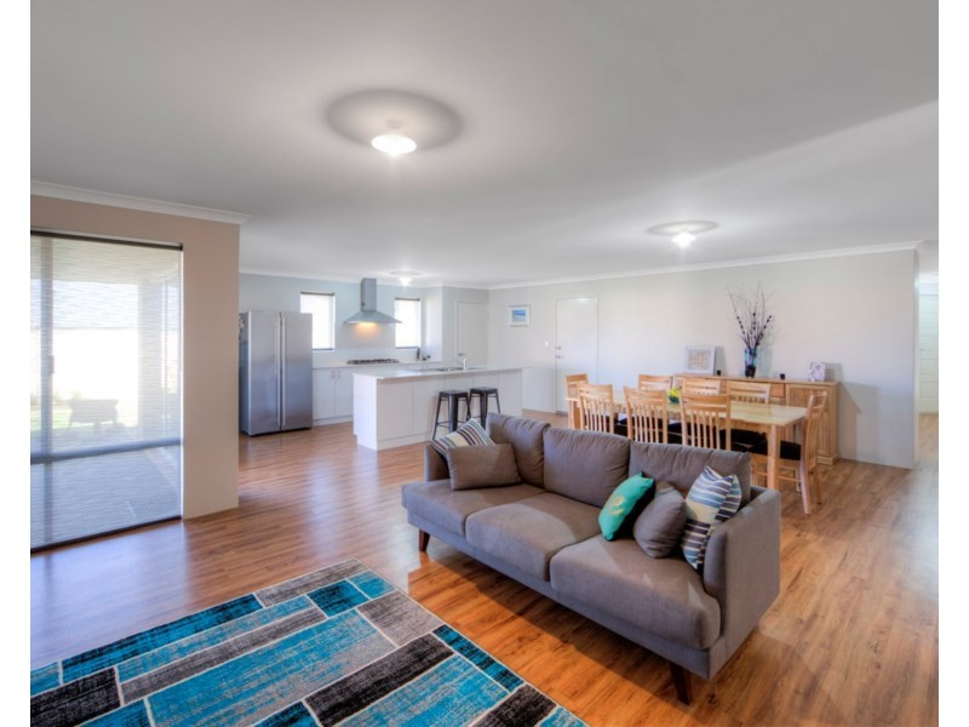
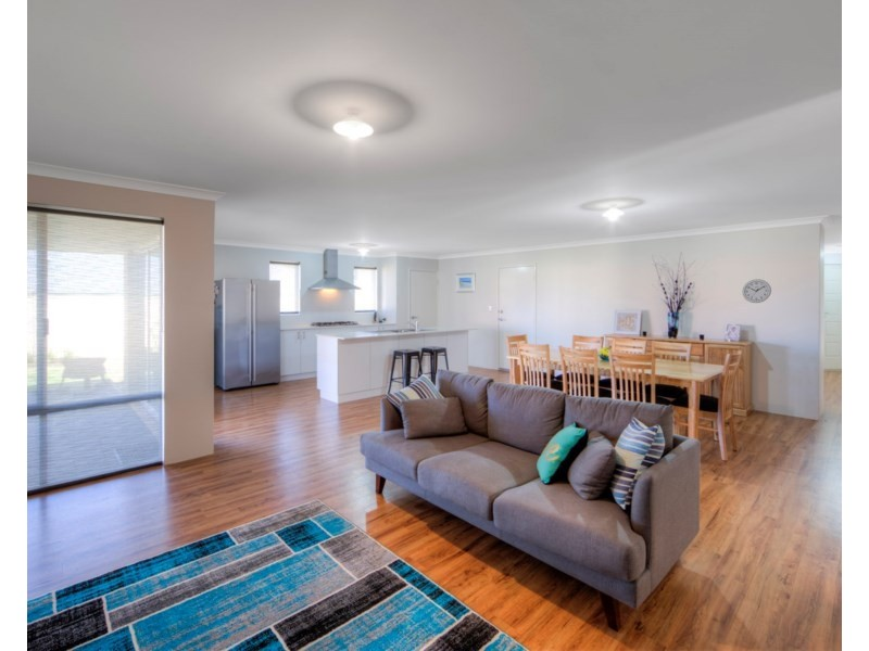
+ wall clock (756, 291)
